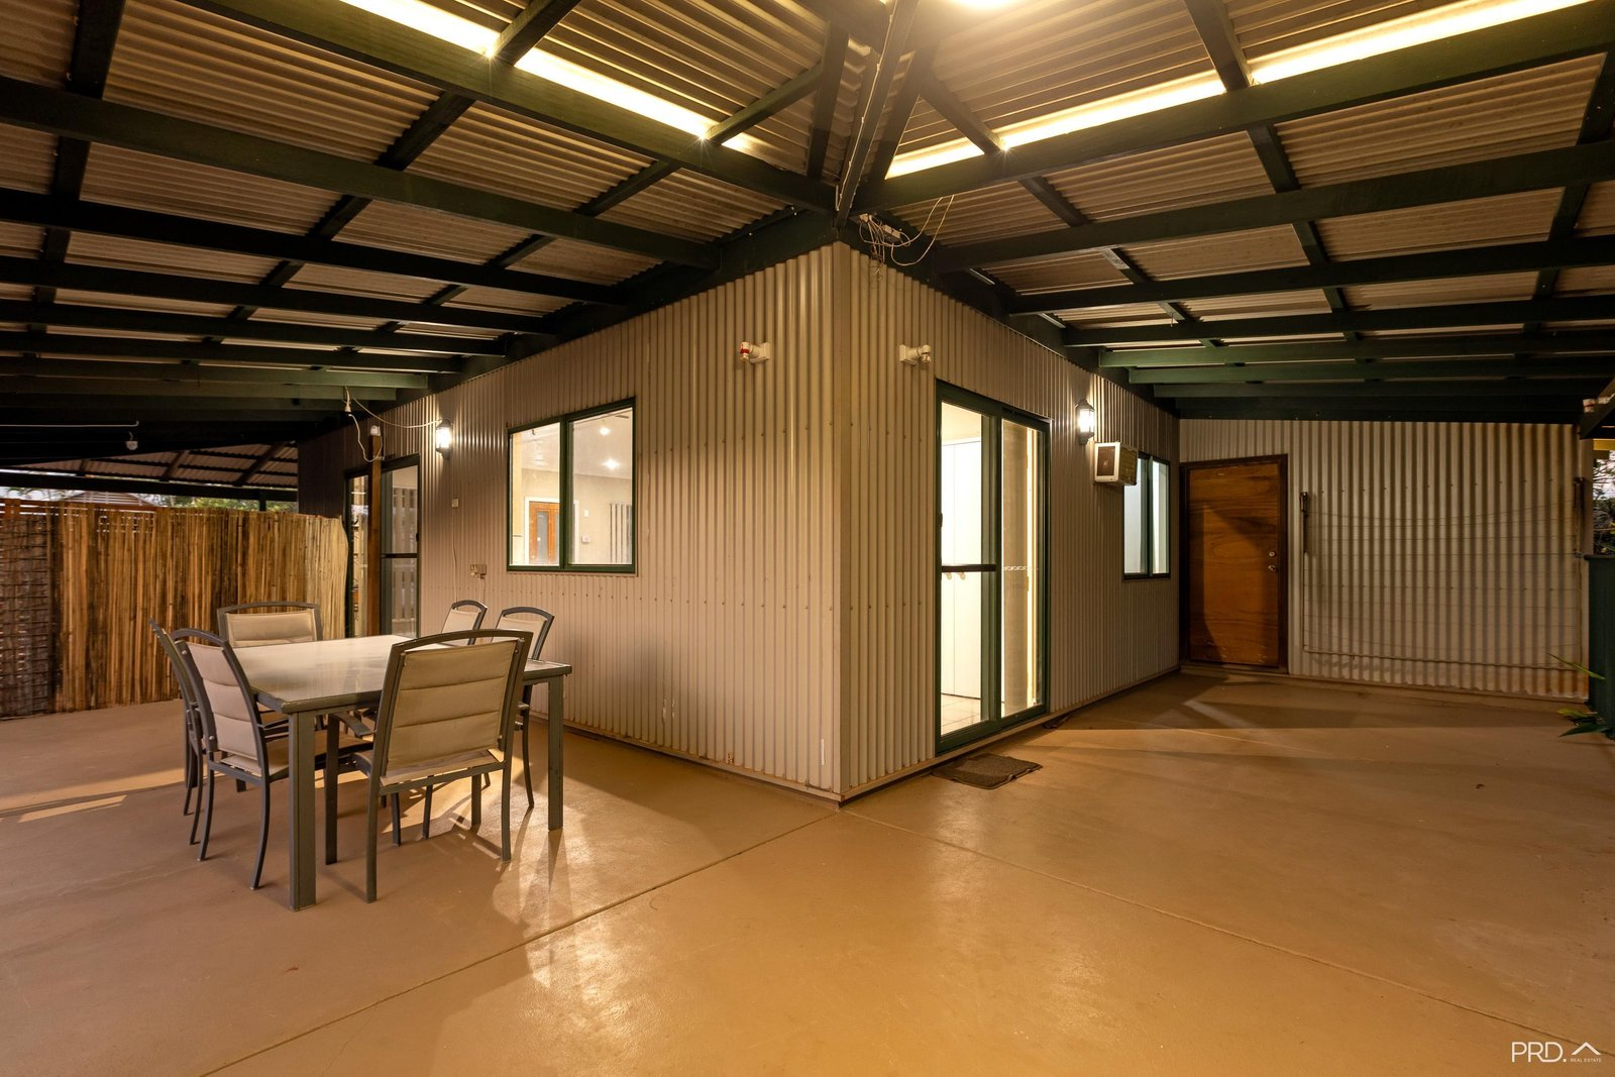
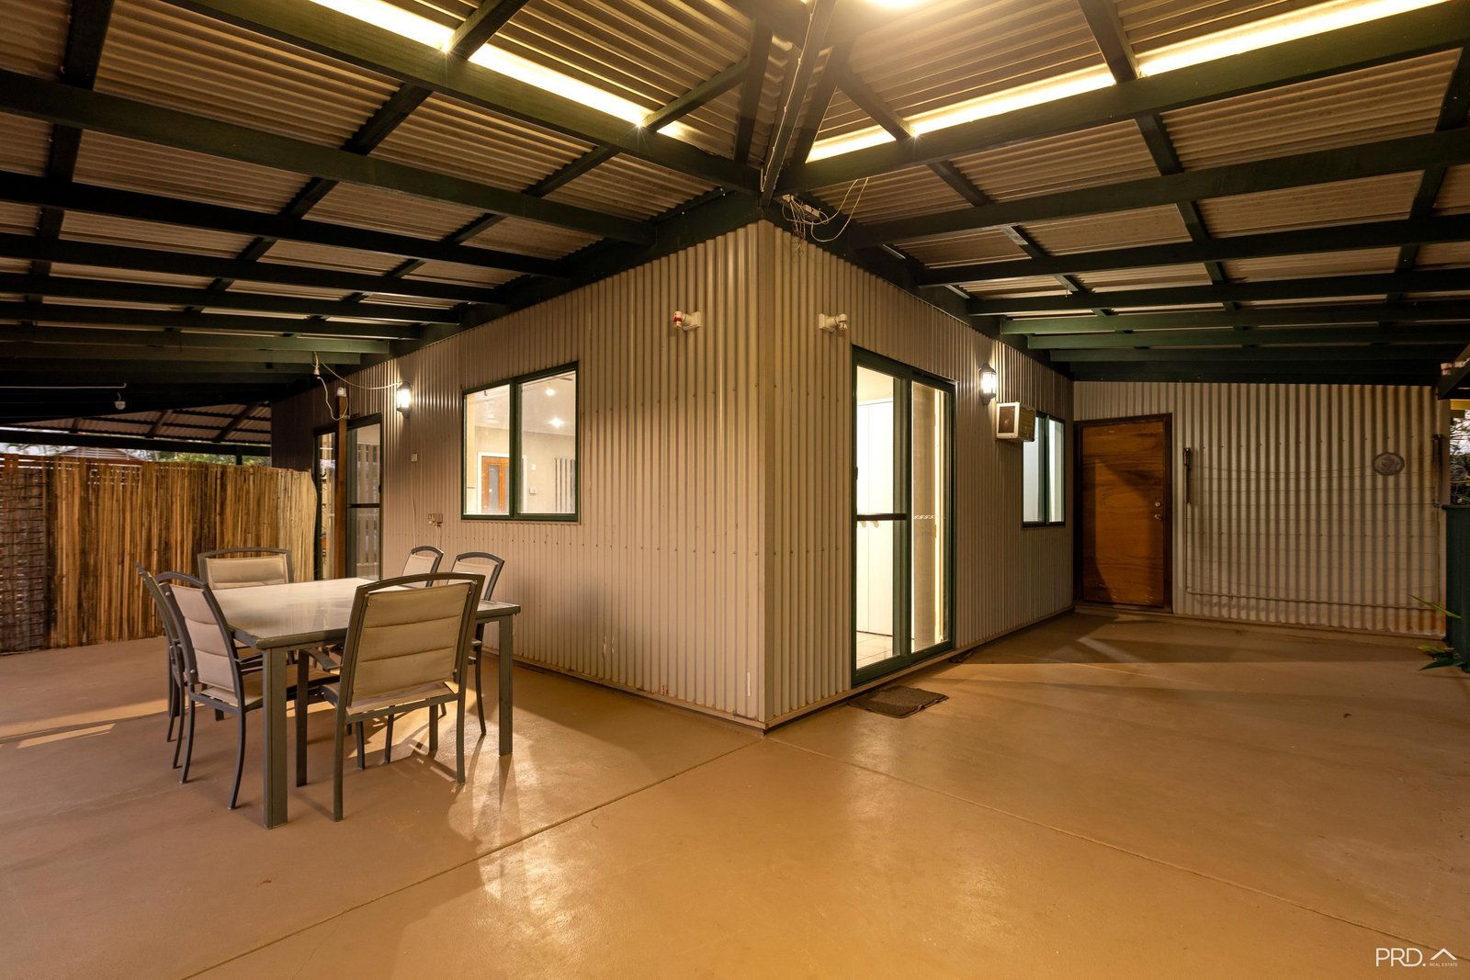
+ decorative plate (1387, 464)
